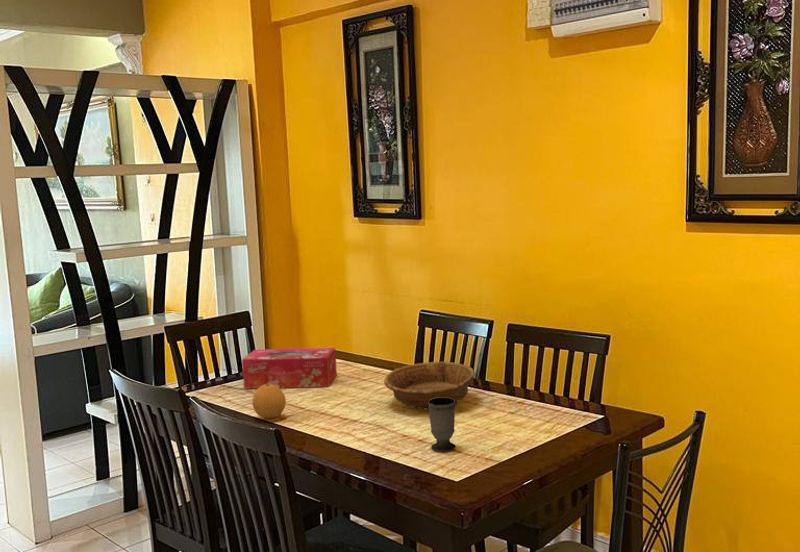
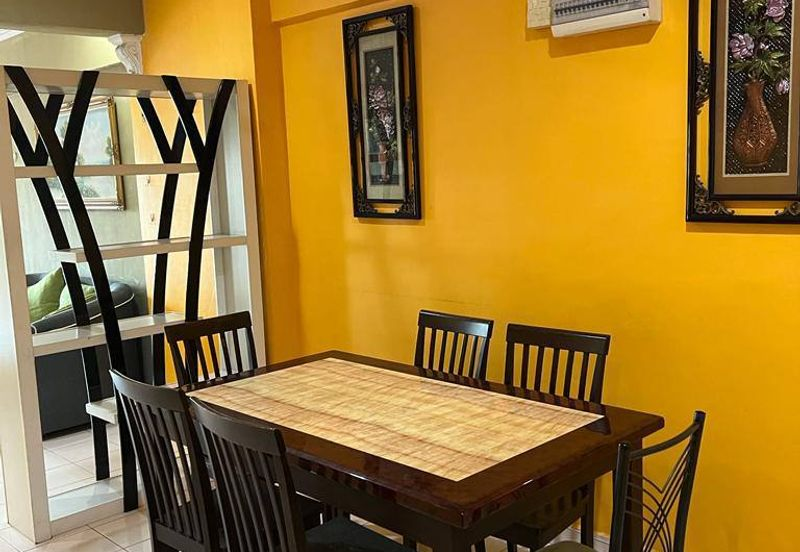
- cup (442, 424)
- decorative bowl (429, 387)
- fruit (269, 401)
- tissue box (290, 367)
